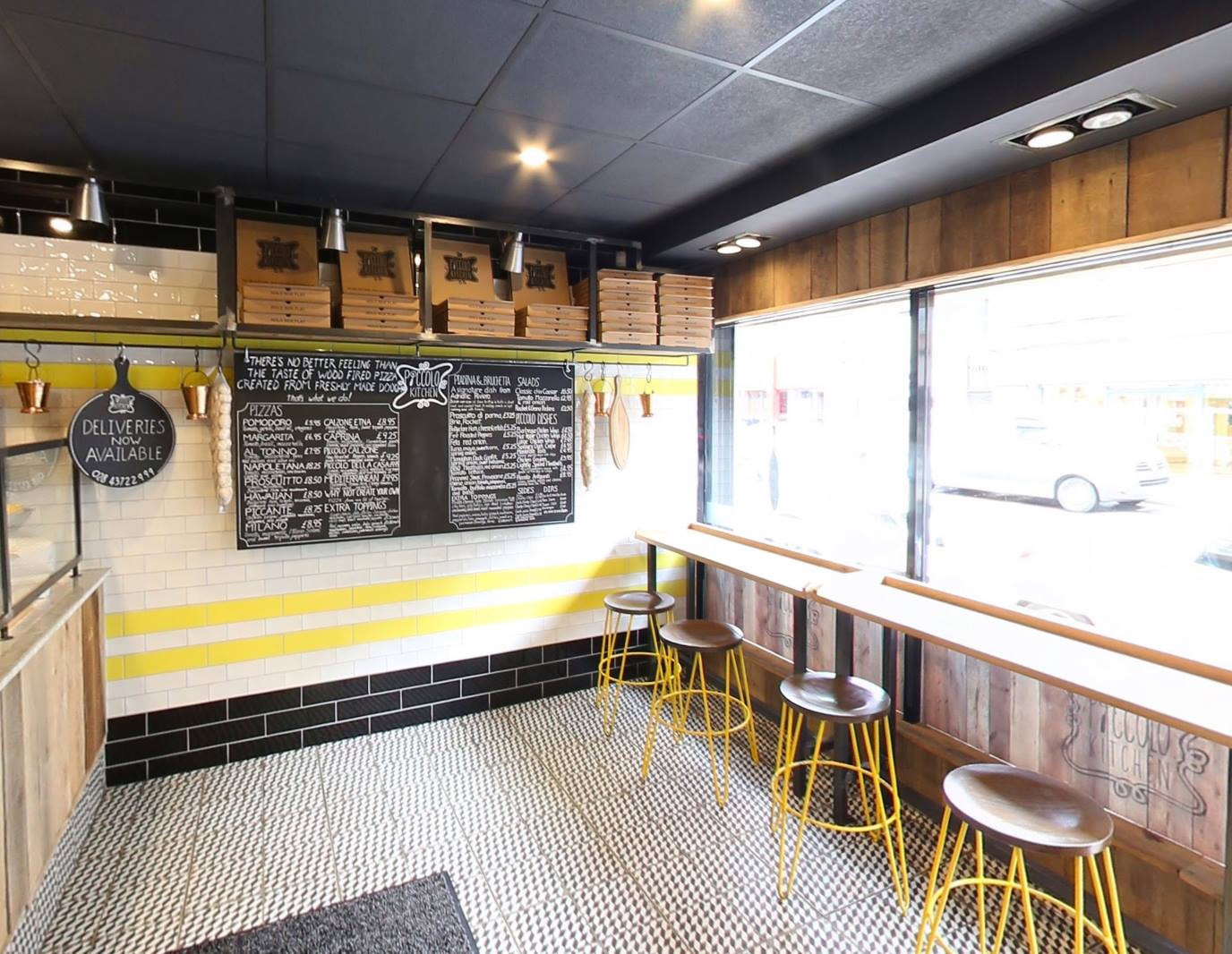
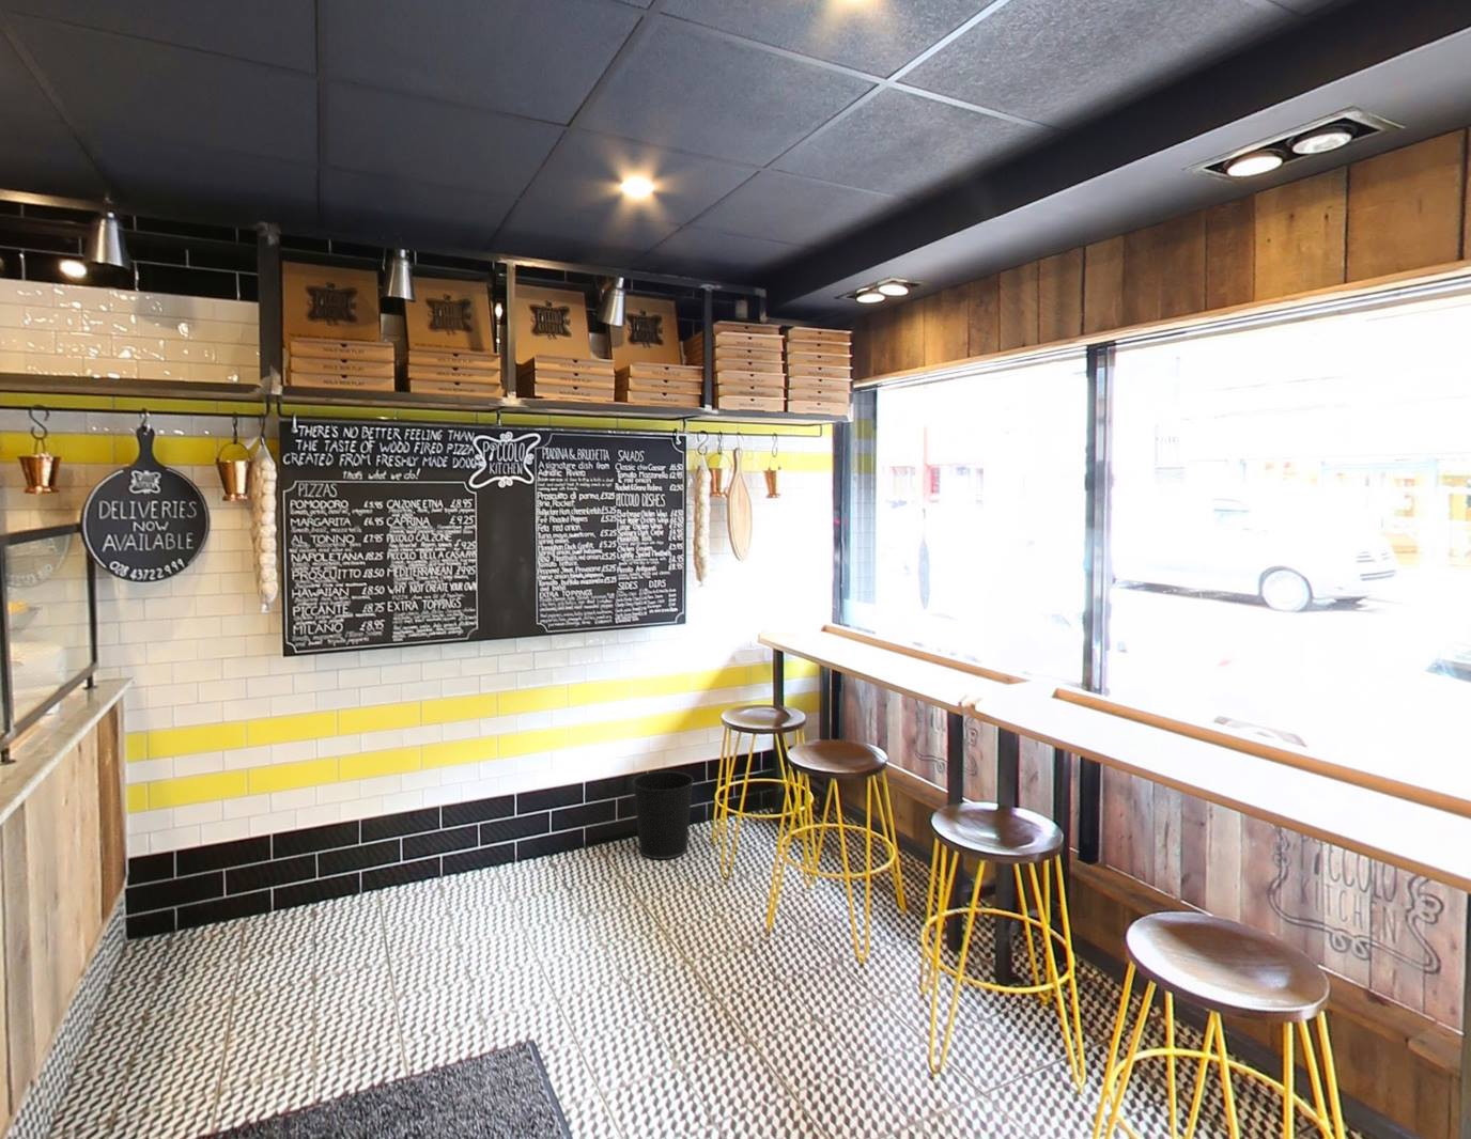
+ wastebasket (663, 814)
